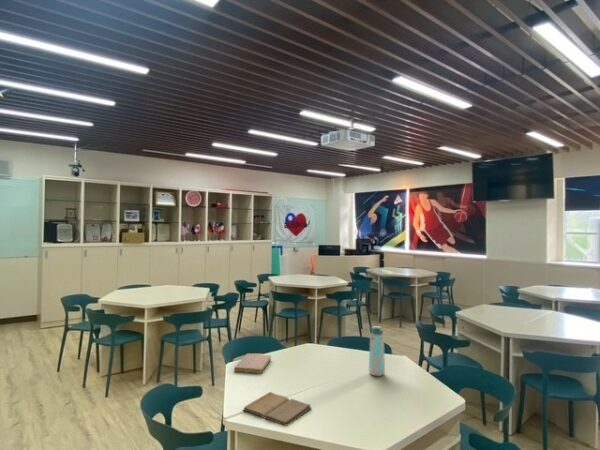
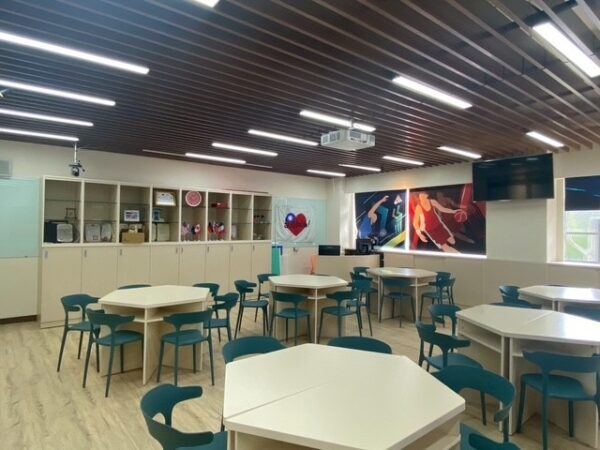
- notebook (253, 362)
- book (277, 407)
- water bottle (375, 349)
